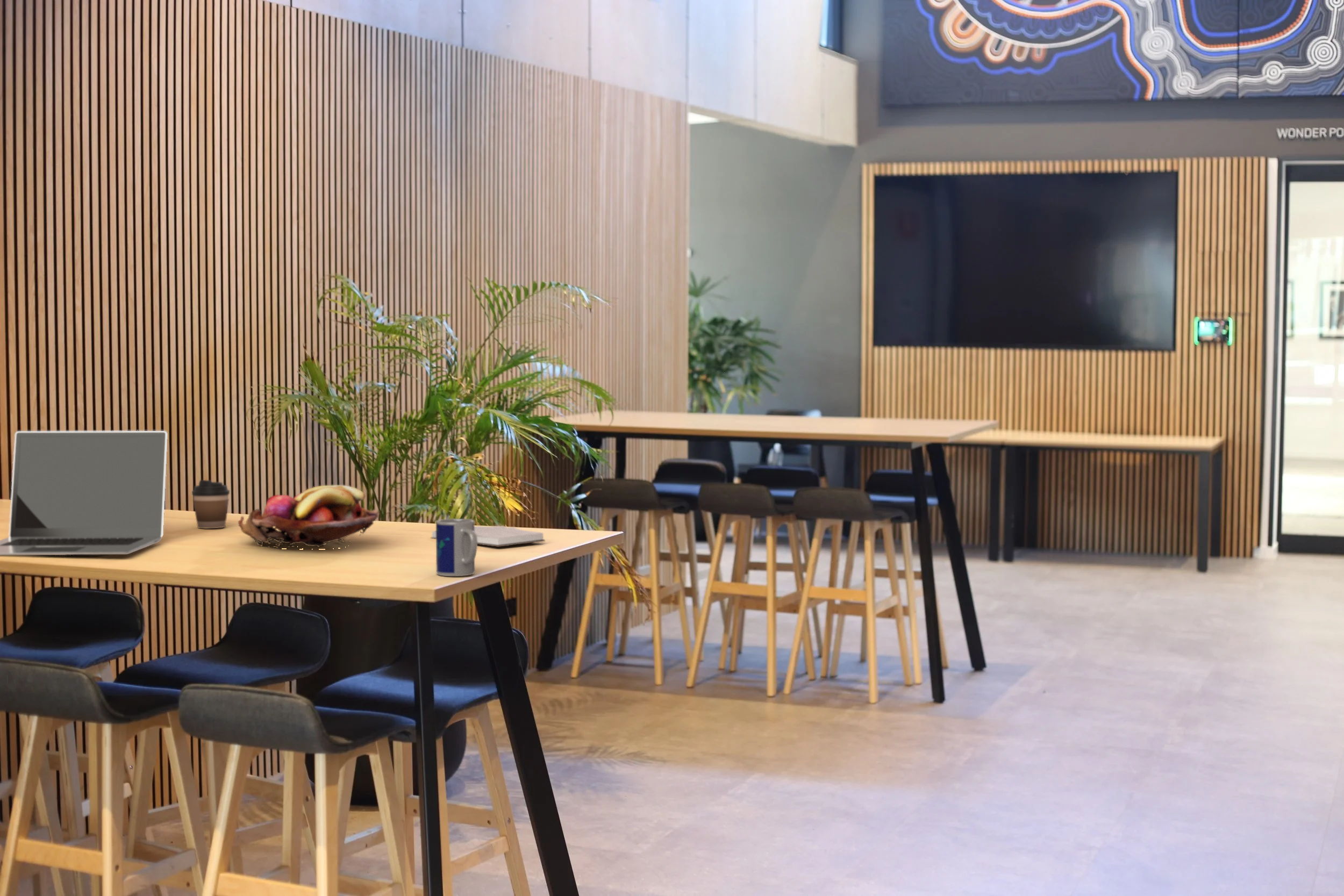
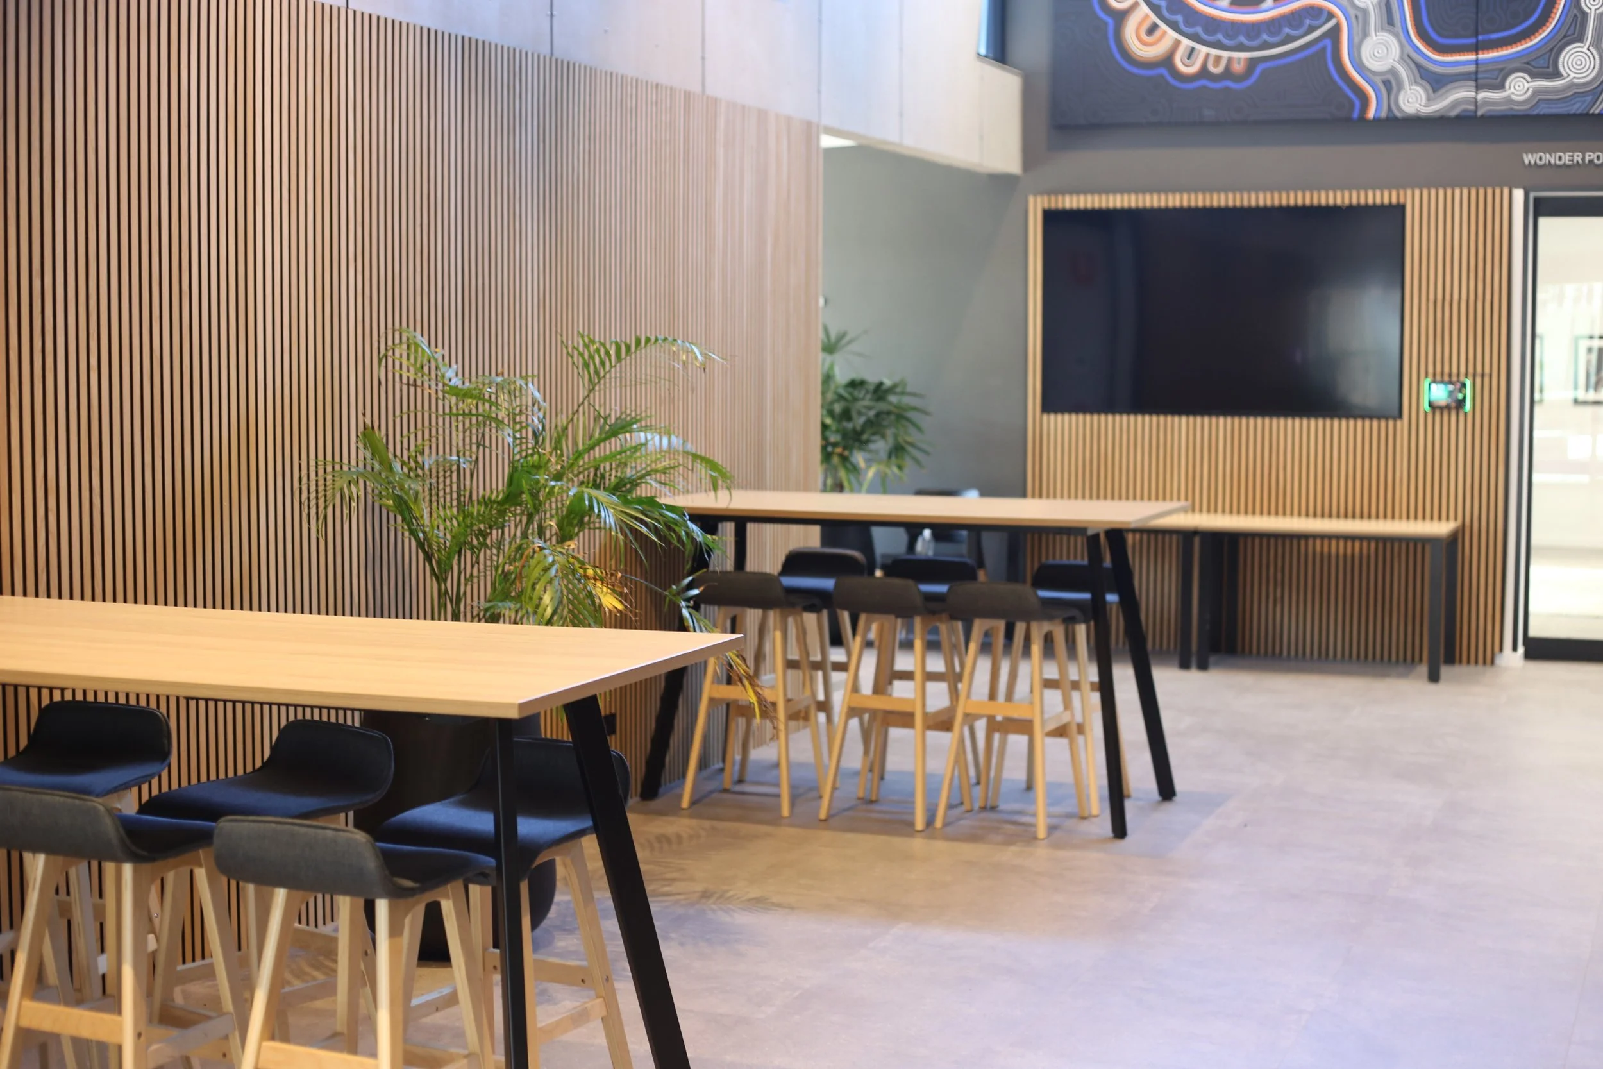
- mug (460, 548)
- hardback book (487, 534)
- coffee cup (211, 503)
- laptop (69, 490)
- fruit basket (310, 515)
